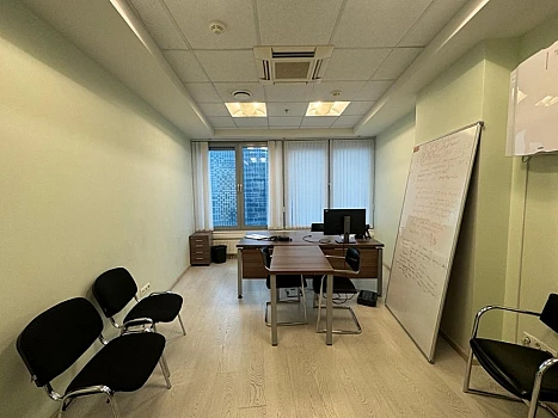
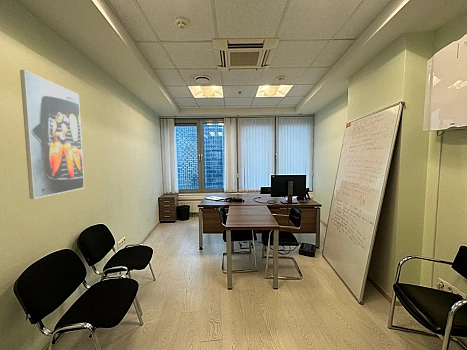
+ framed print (57, 139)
